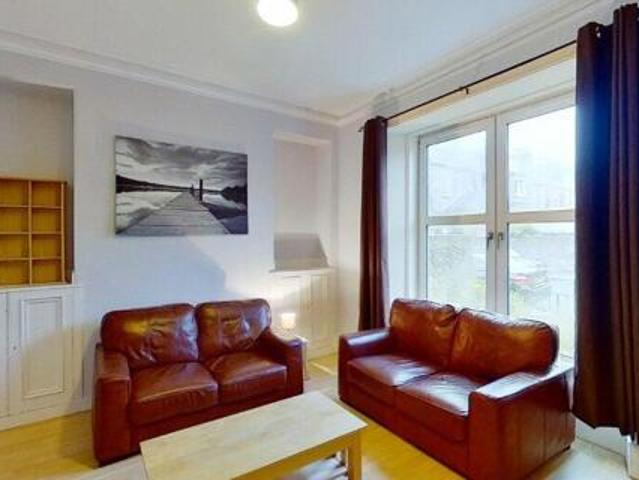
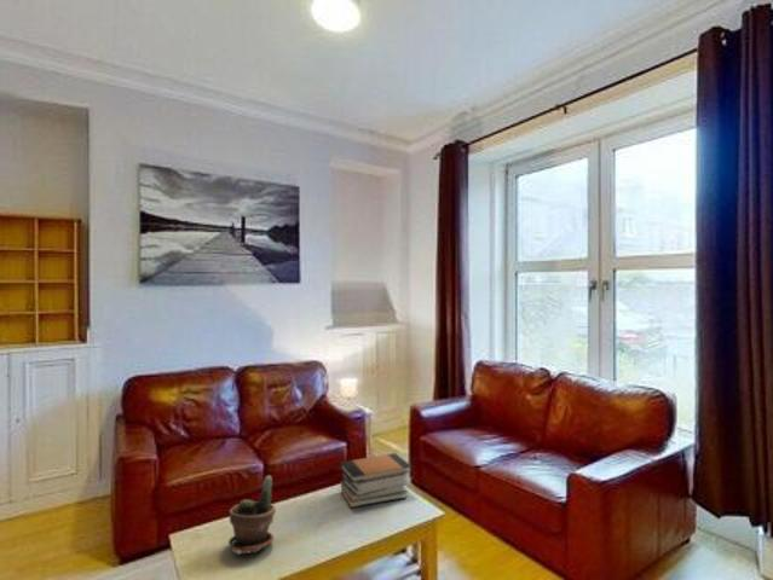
+ potted plant (252, 512)
+ book stack (375, 478)
